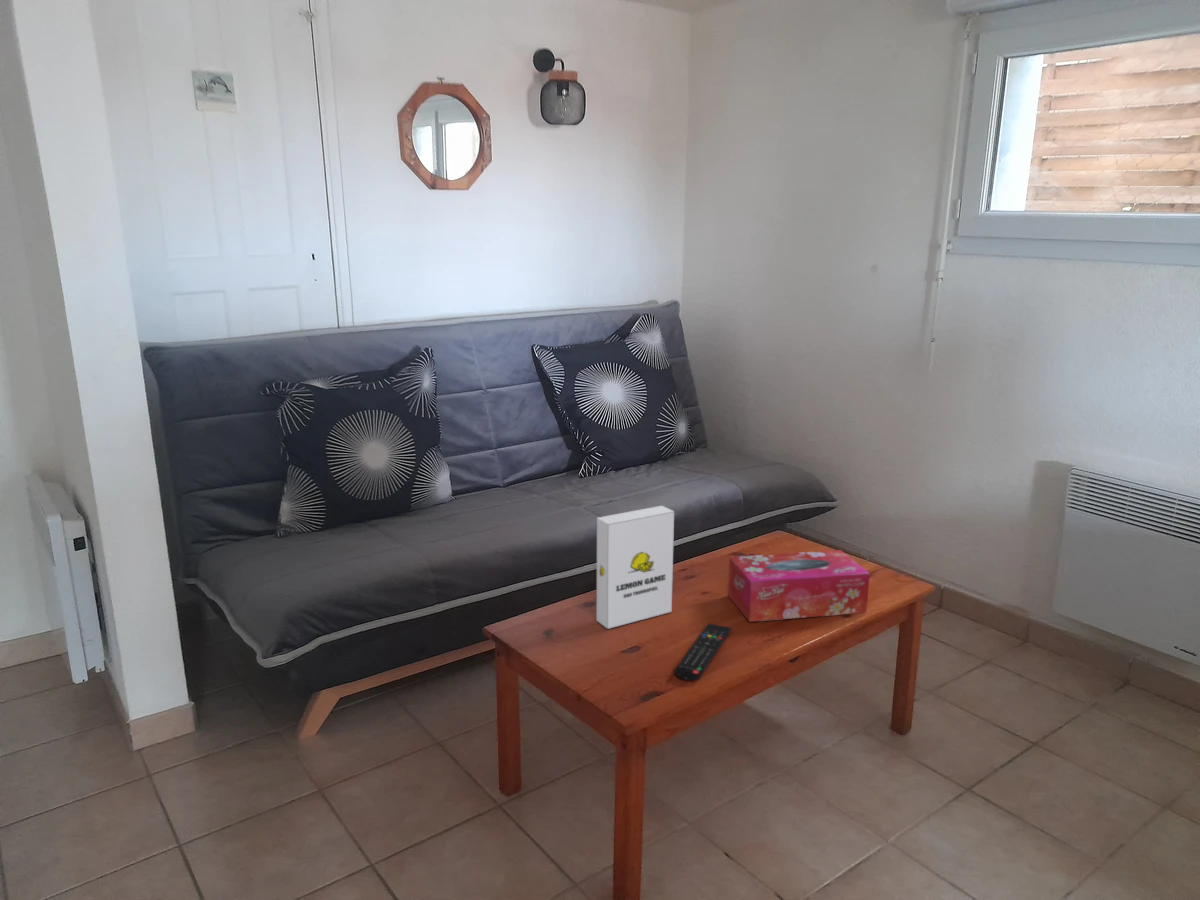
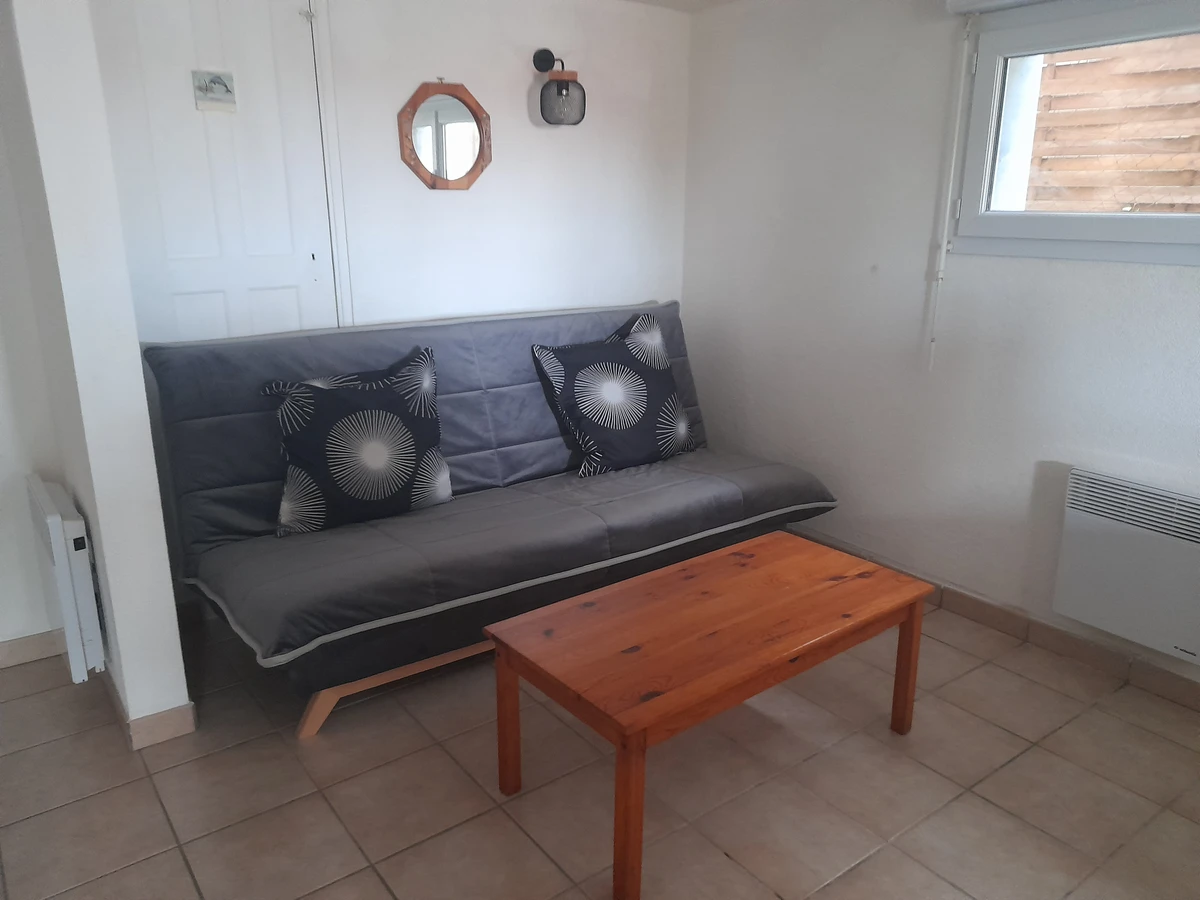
- tissue box (796, 584)
- remote control (703, 651)
- board game (635, 566)
